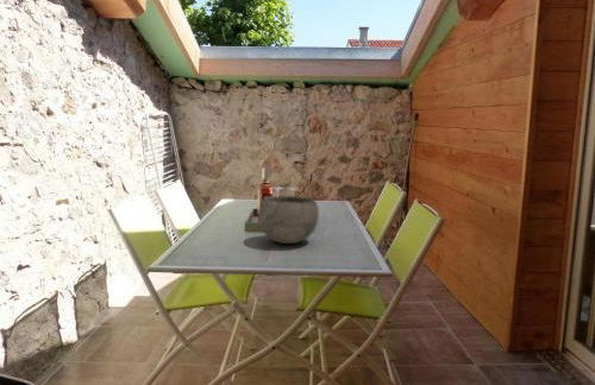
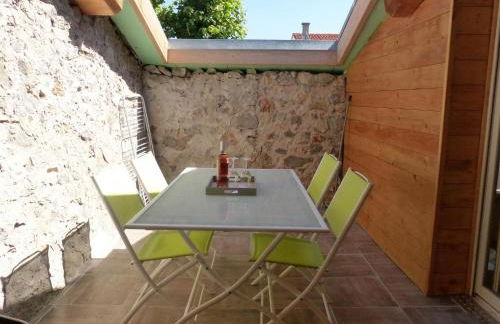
- bowl (288, 220)
